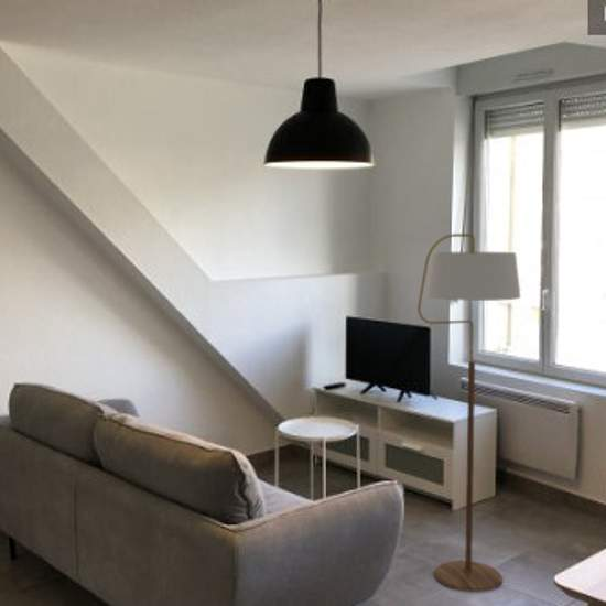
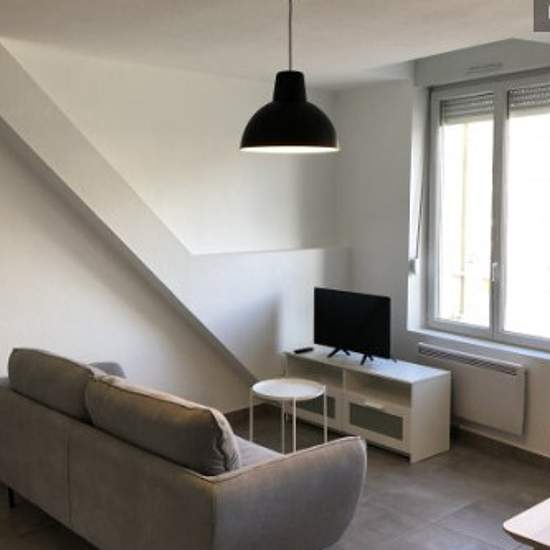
- floor lamp (468, 409)
